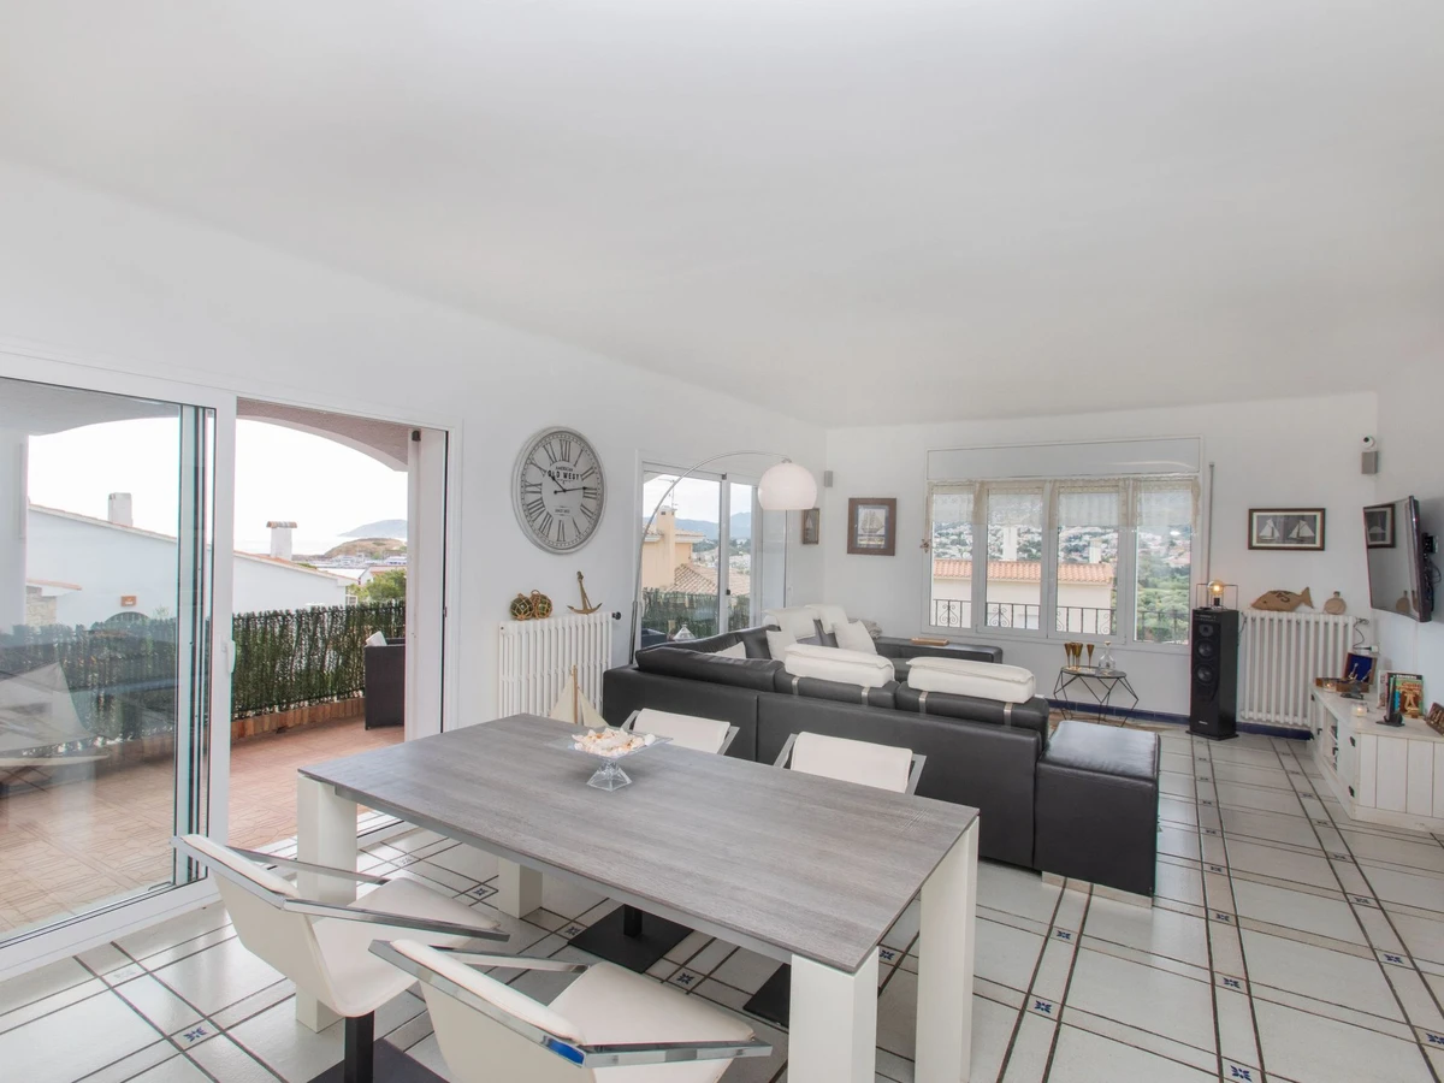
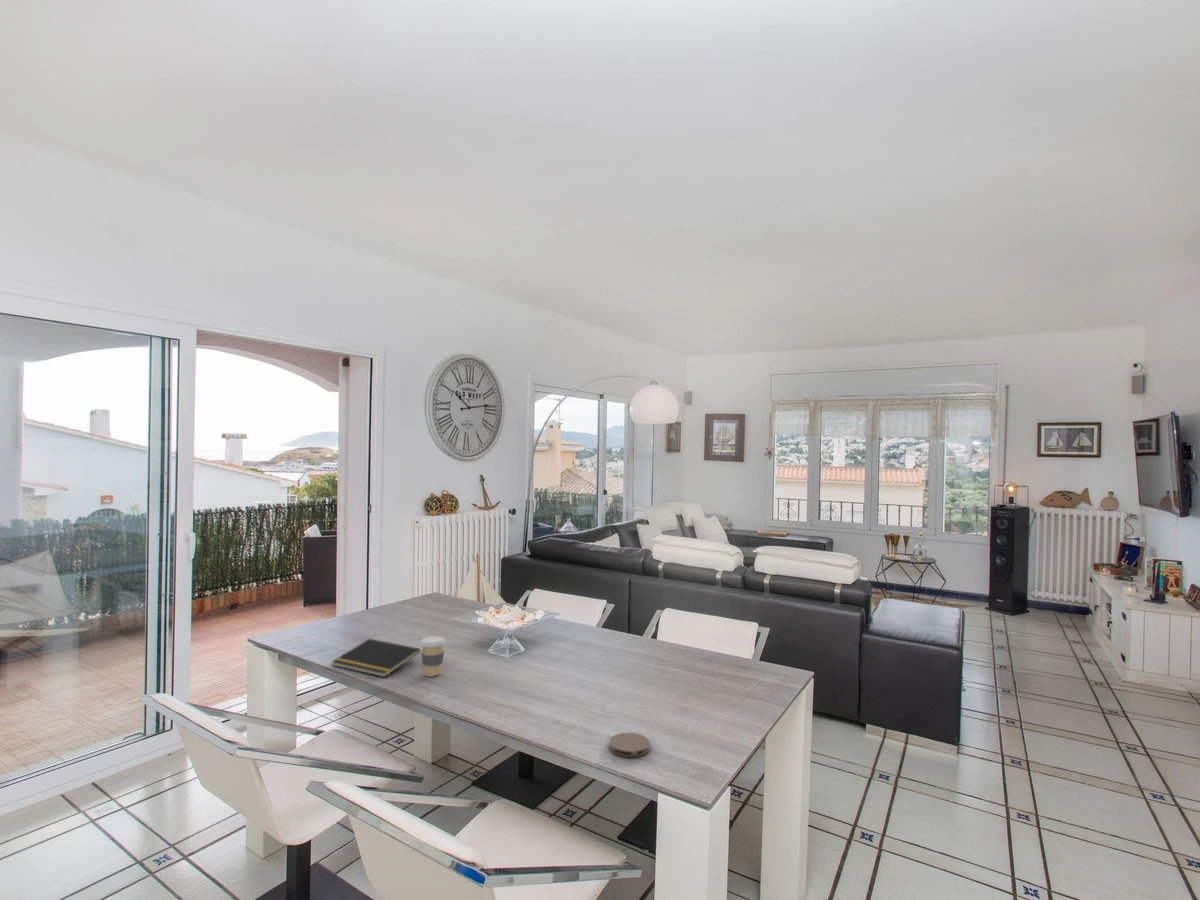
+ coffee cup (432, 656)
+ notepad (376, 656)
+ coaster (629, 744)
